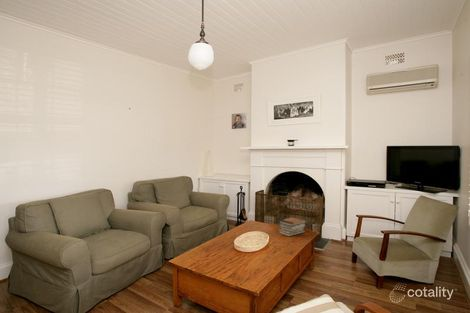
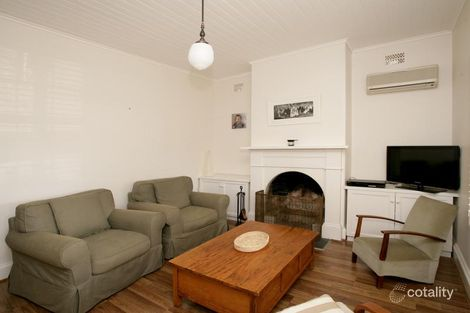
- book stack (292, 226)
